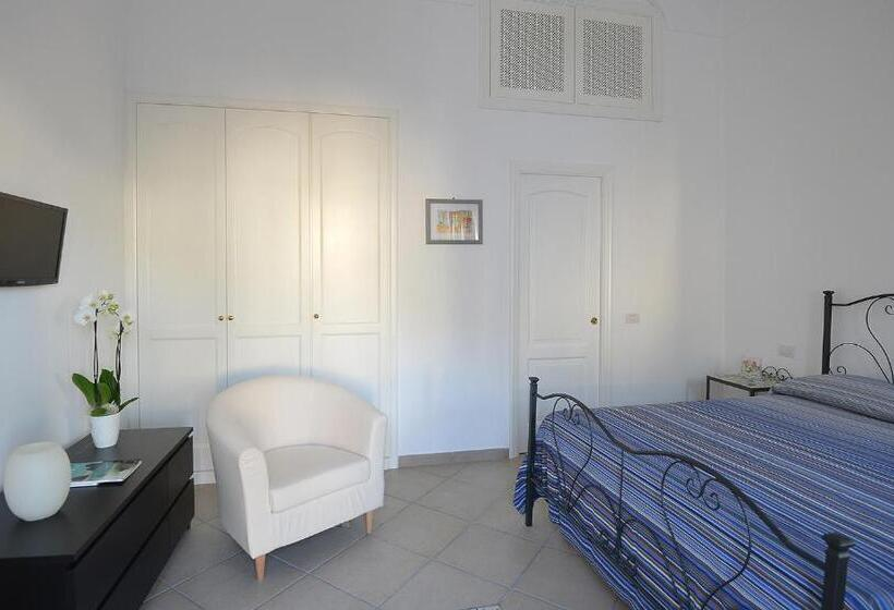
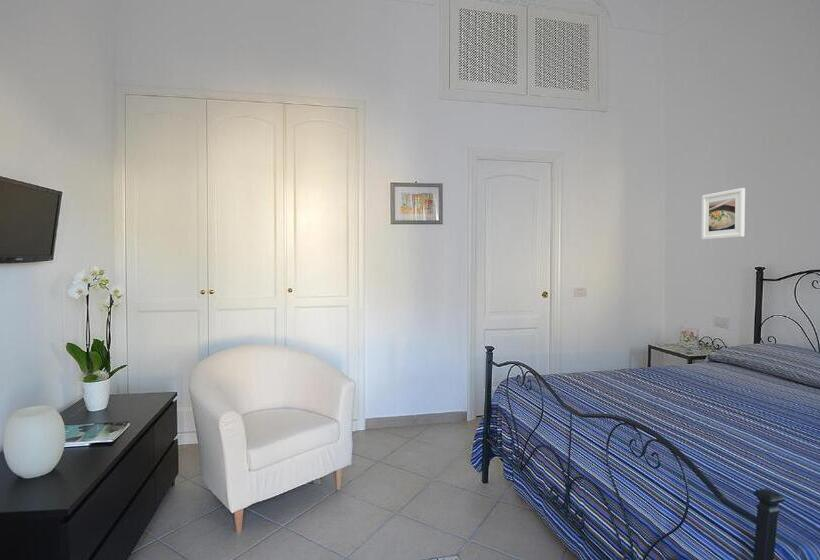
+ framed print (722, 215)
